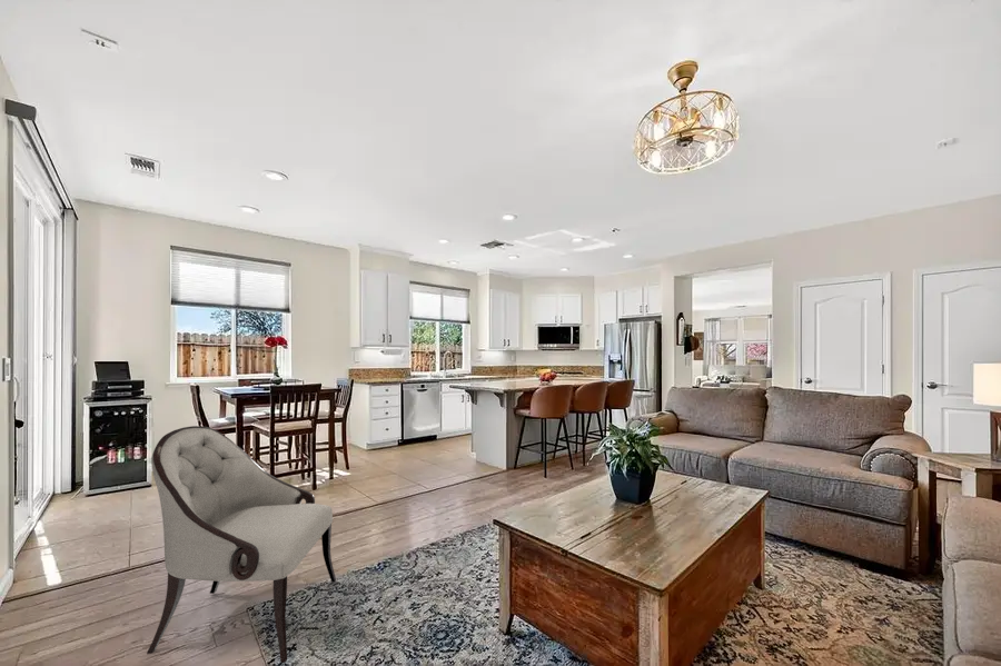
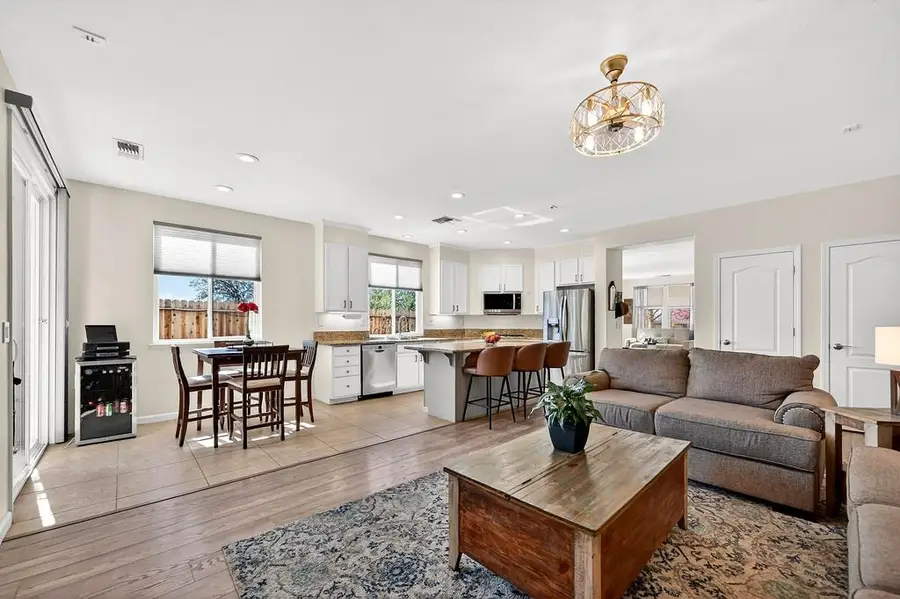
- armchair (245, 523)
